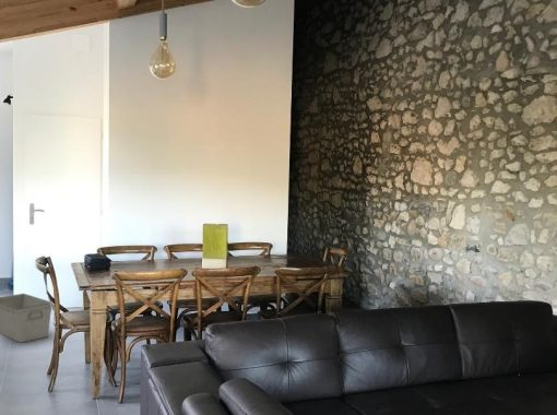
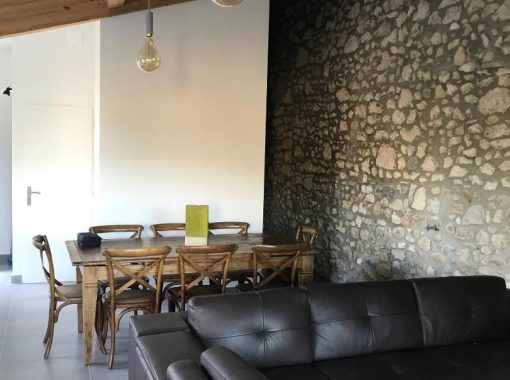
- storage bin (20, 317)
